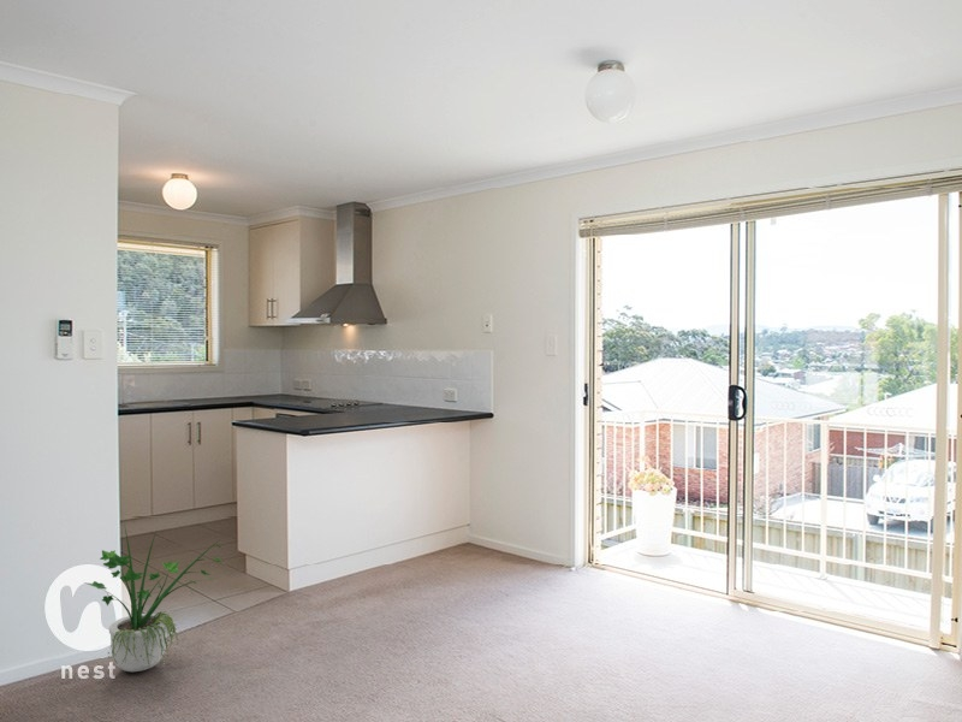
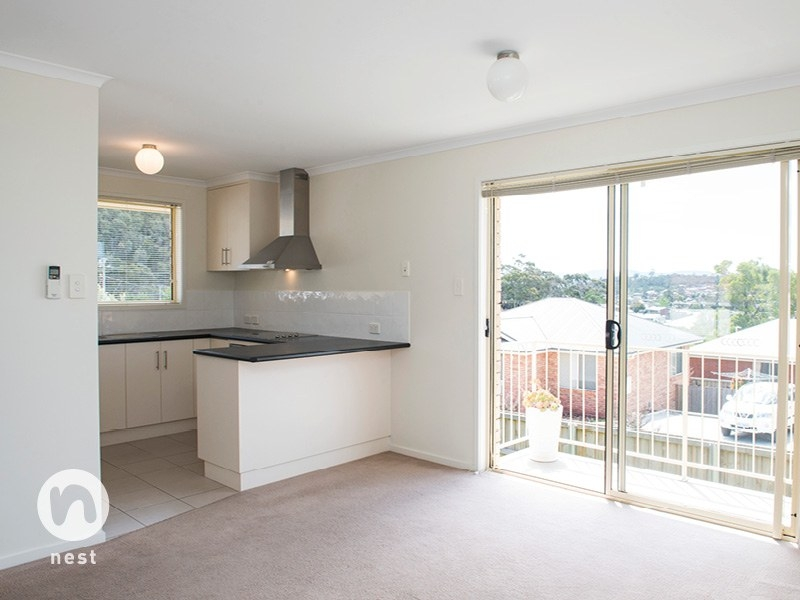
- potted plant (159, 587)
